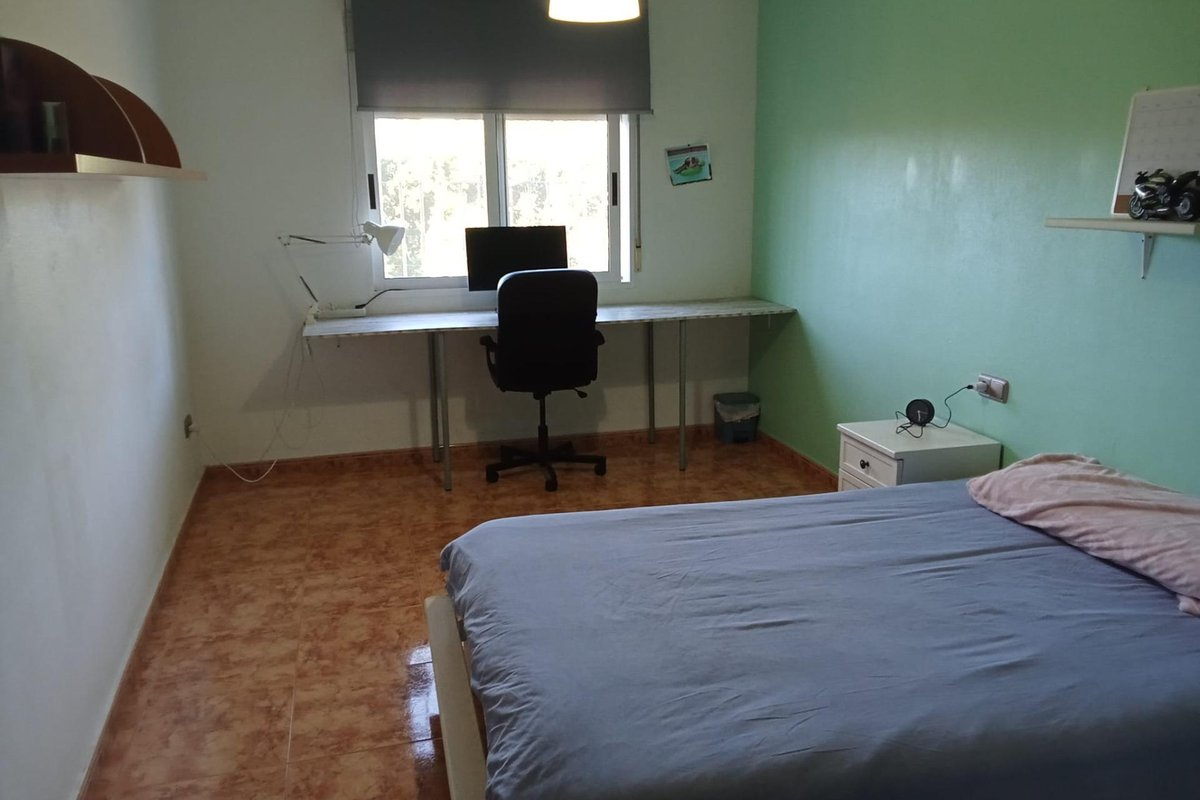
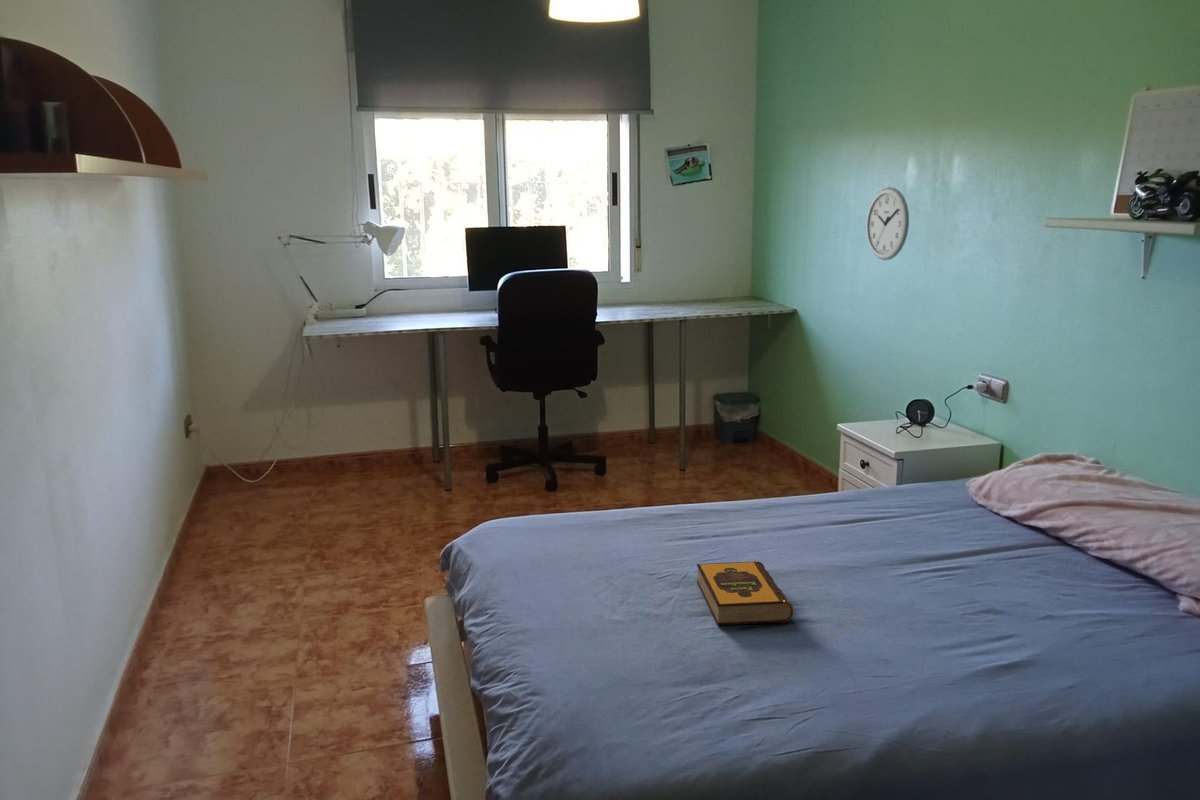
+ wall clock (885, 224)
+ hardback book (742, 590)
